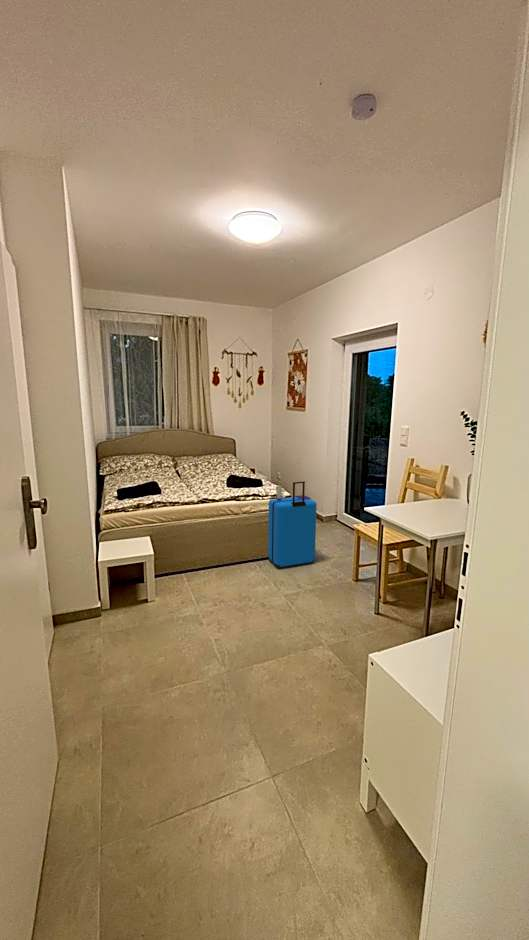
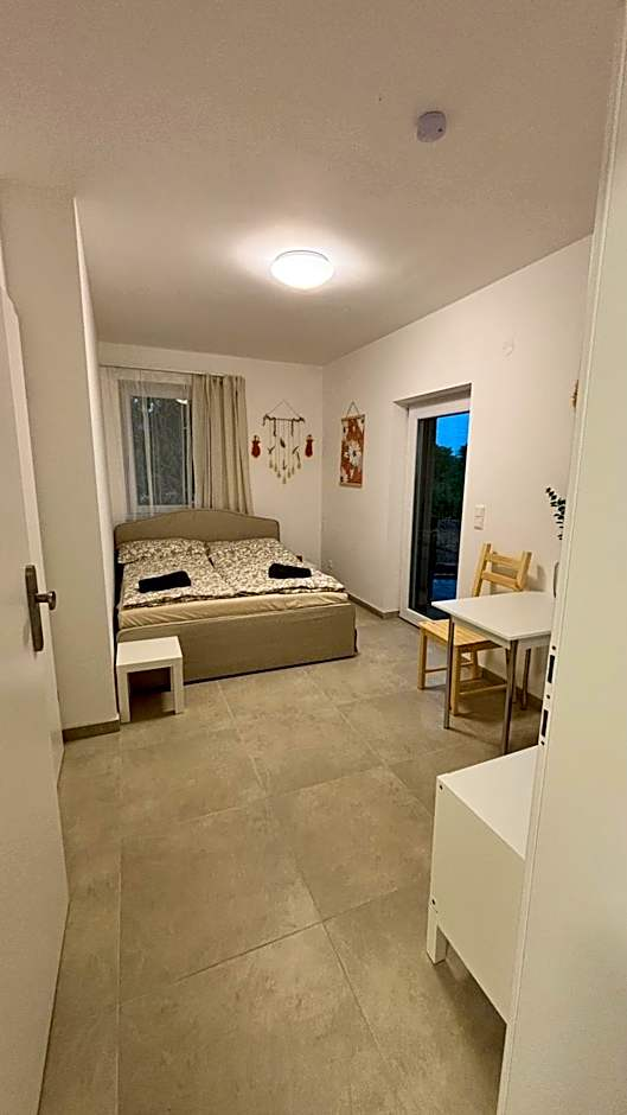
- suitcase (292, 521)
